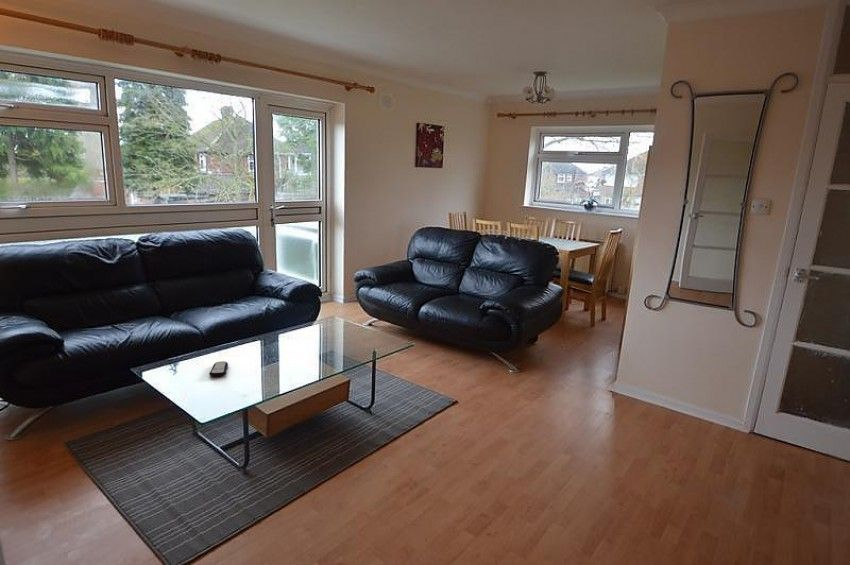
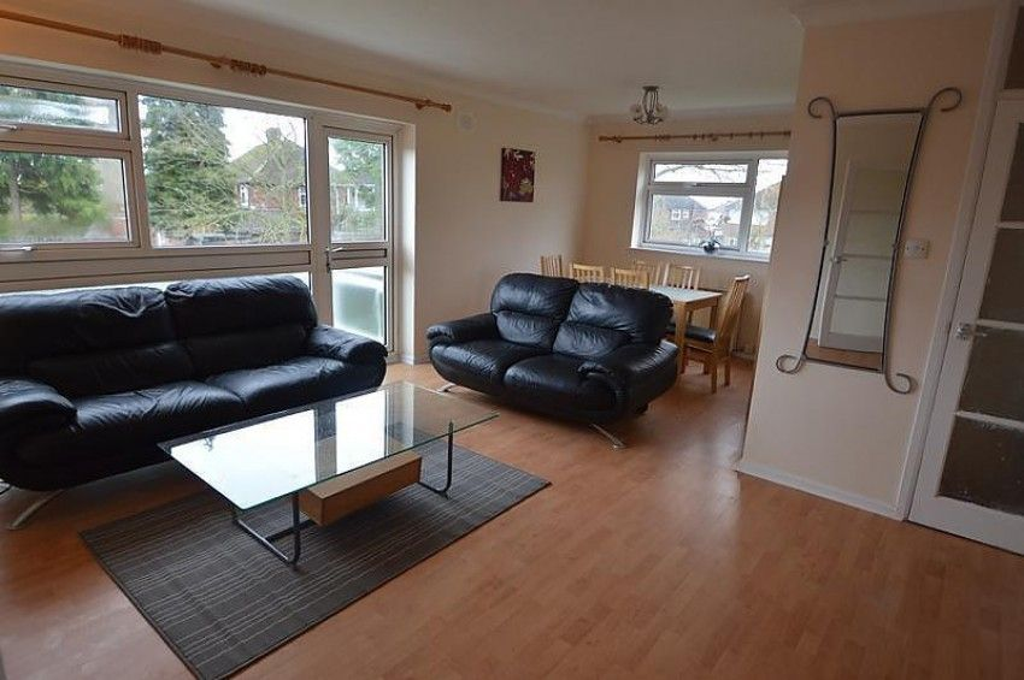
- remote control (219, 368)
